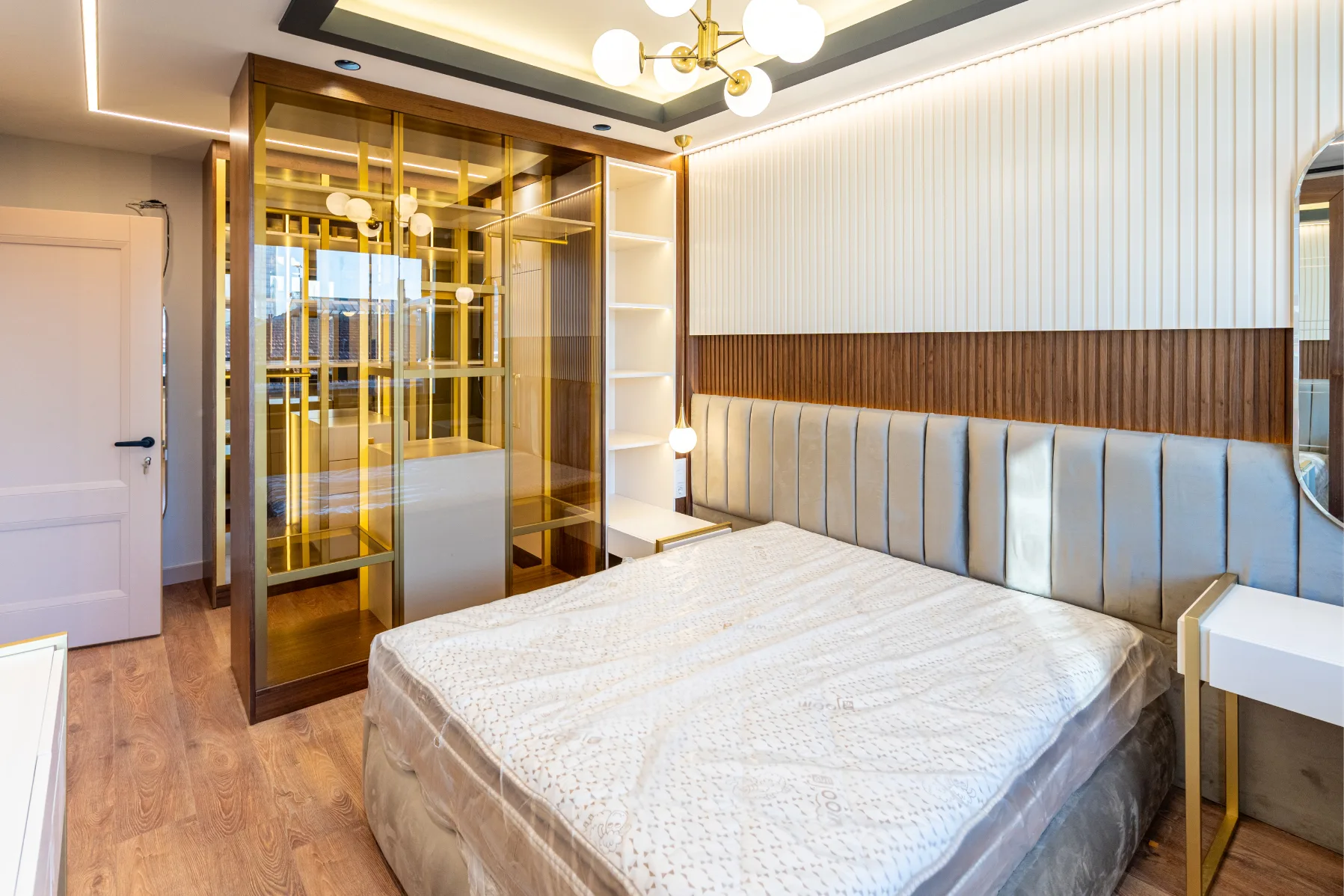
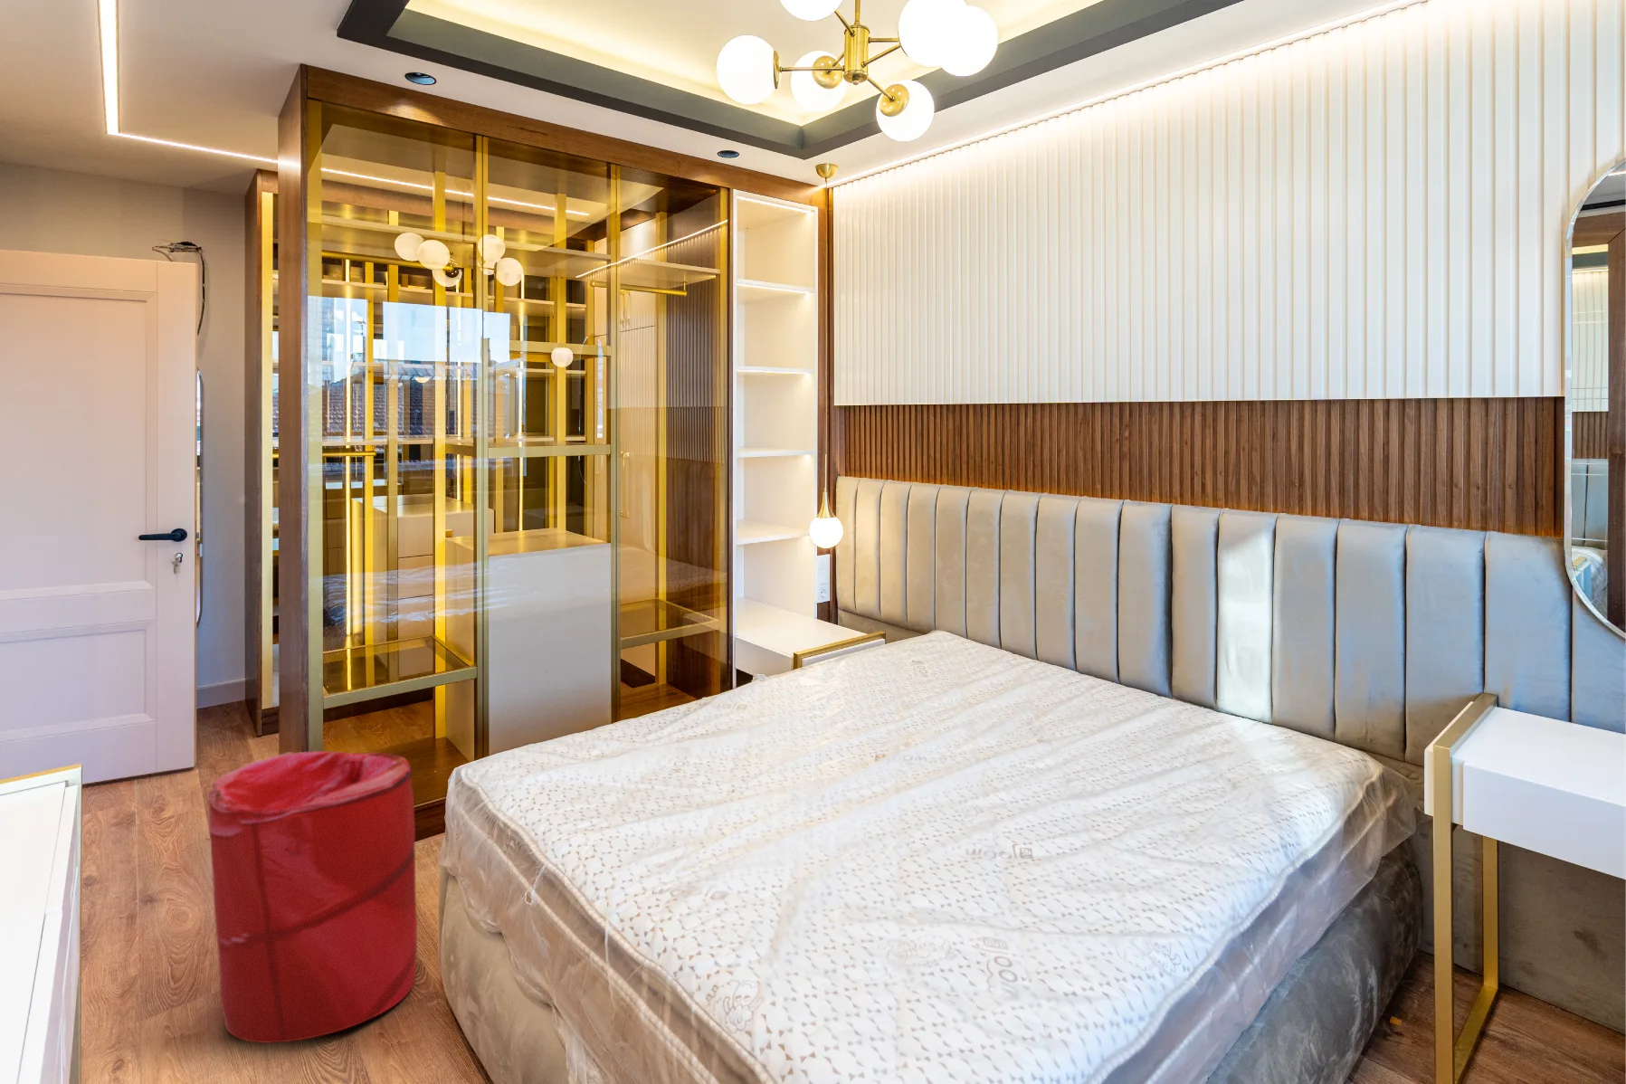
+ laundry hamper (318, 881)
